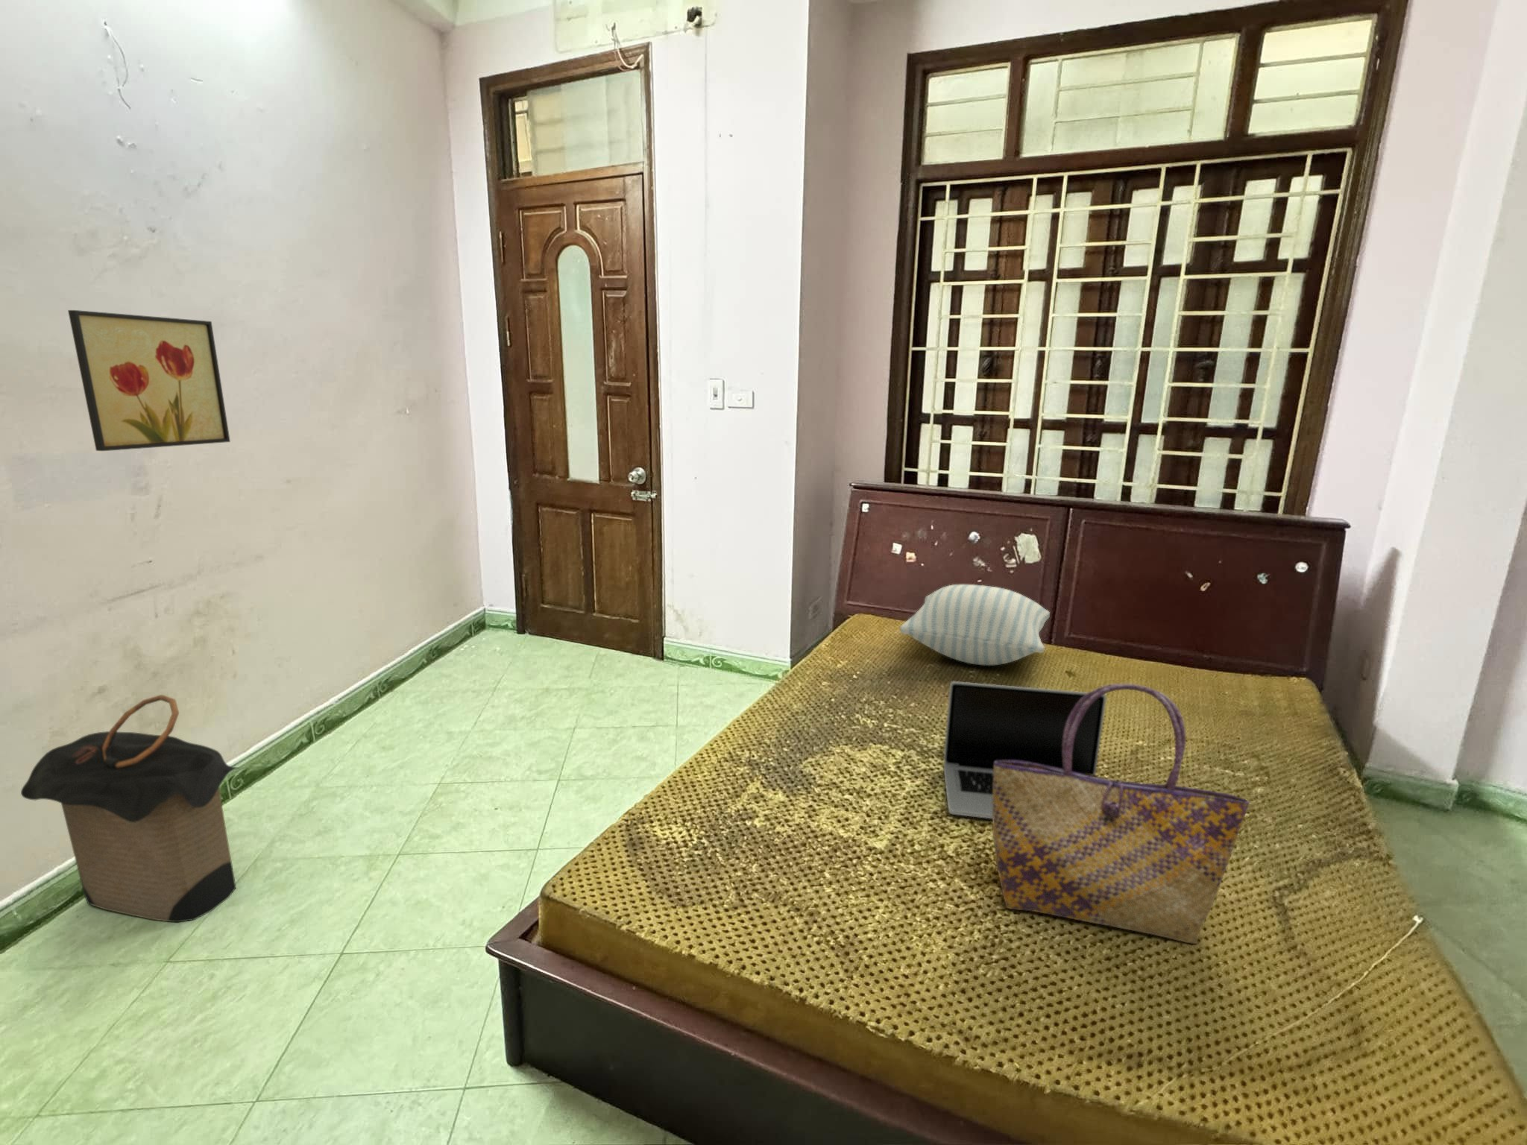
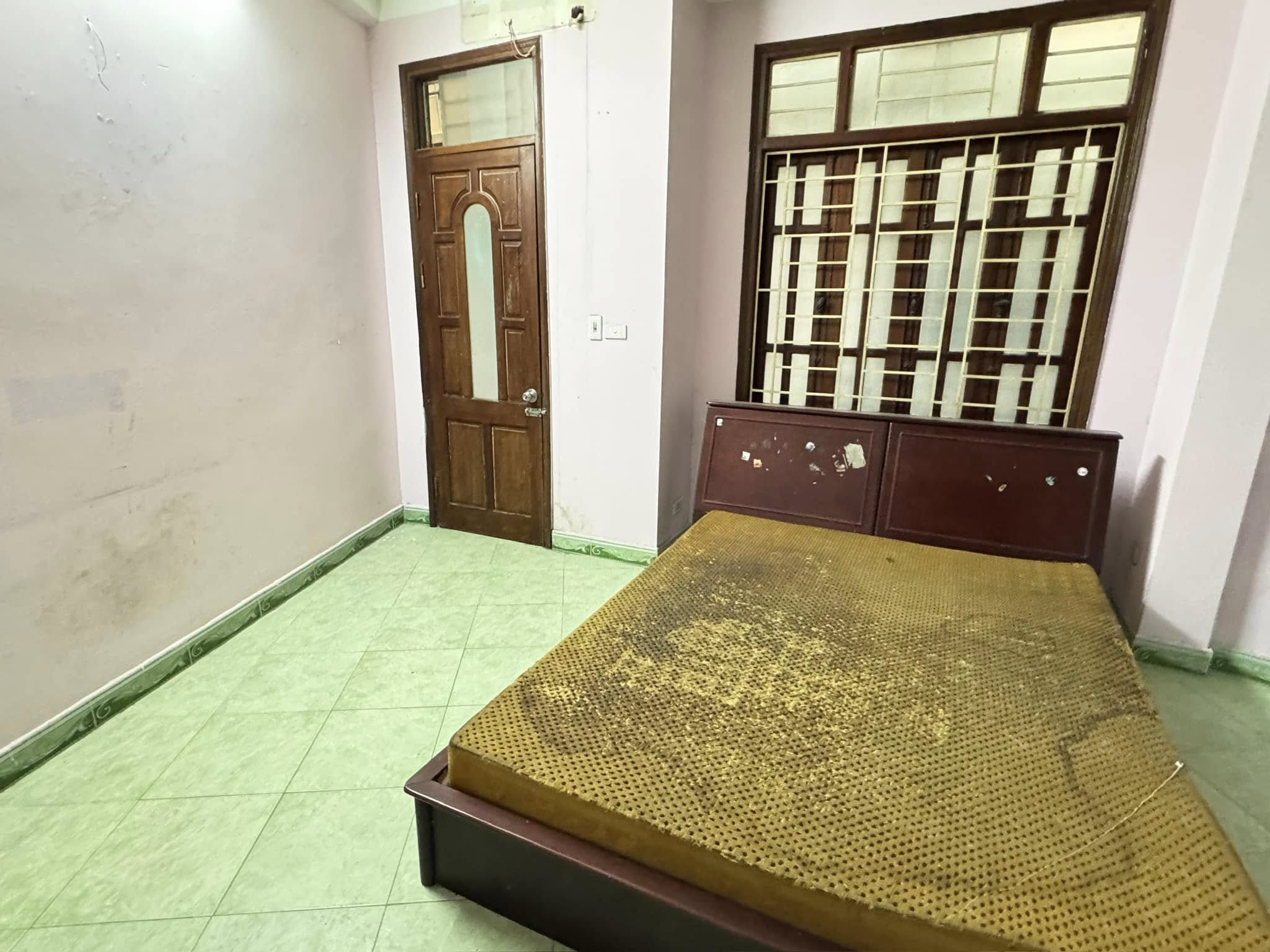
- laptop (1029, 753)
- wall art (154, 382)
- tote bag (1112, 801)
- pillow (978, 622)
- laundry hamper (135, 803)
